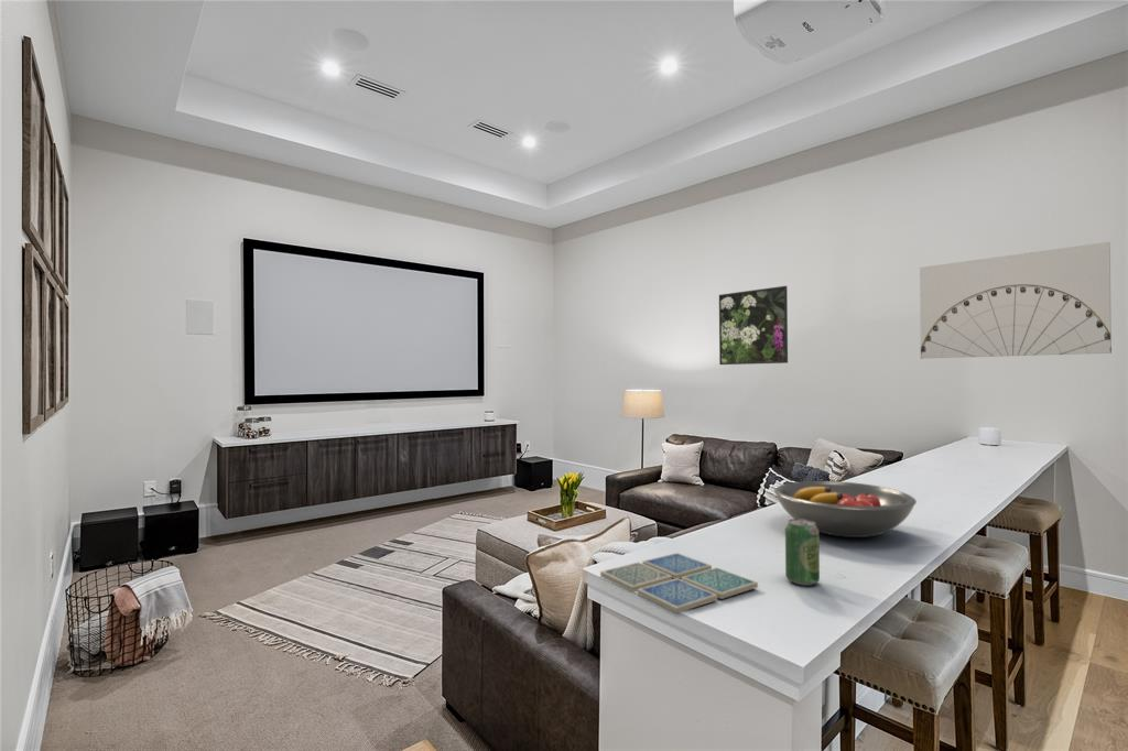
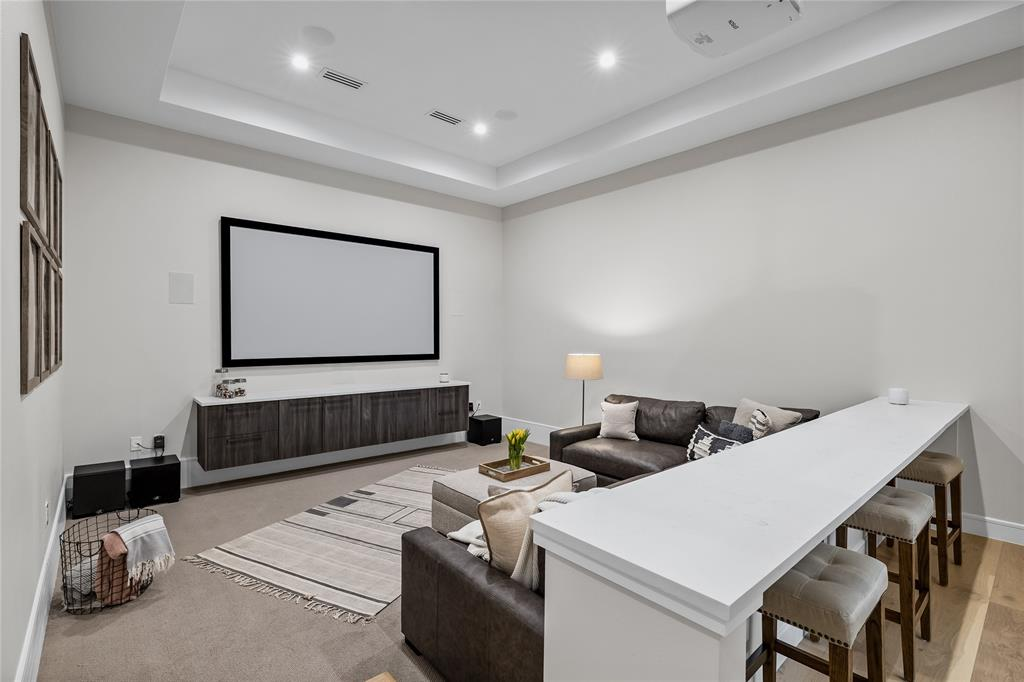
- drink coaster (676, 578)
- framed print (751, 327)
- beverage can (802, 551)
- wall art (1006, 306)
- fruit bowl (842, 507)
